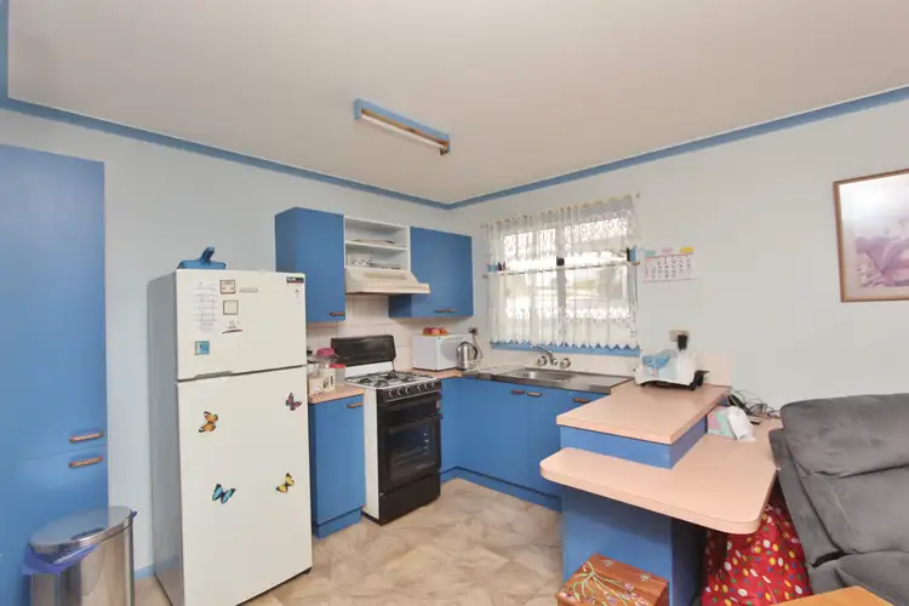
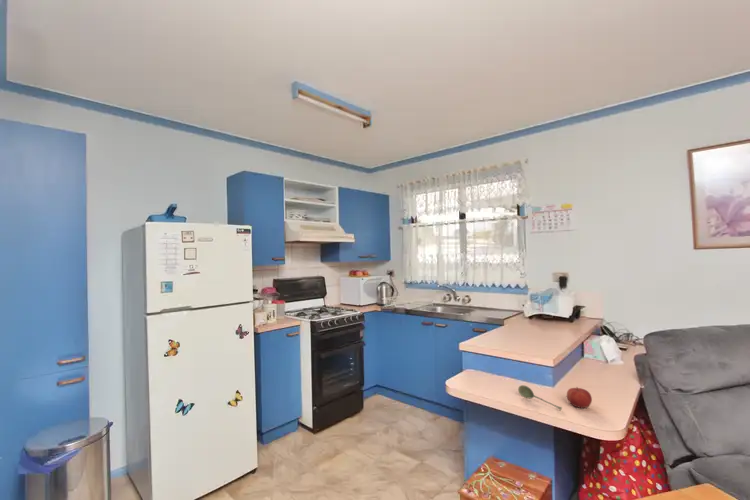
+ soupspoon (538, 397)
+ fruit (579, 396)
